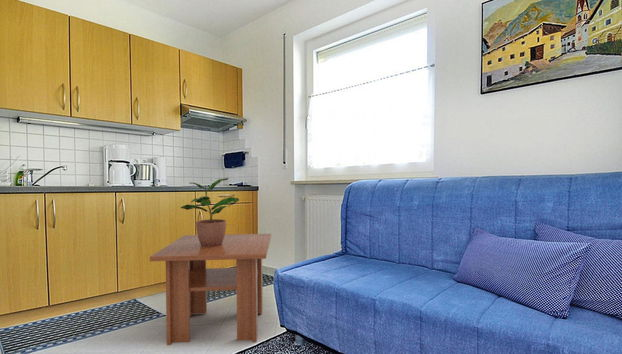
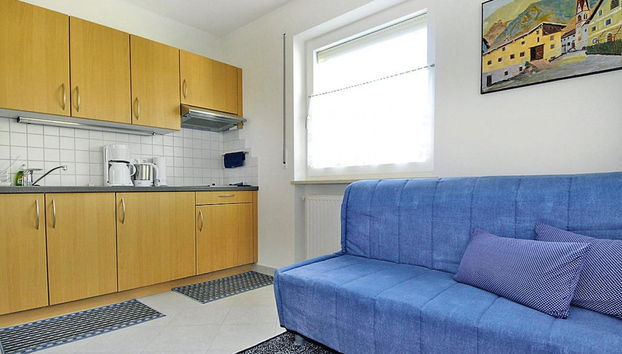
- potted plant (208, 211)
- coffee table (220, 284)
